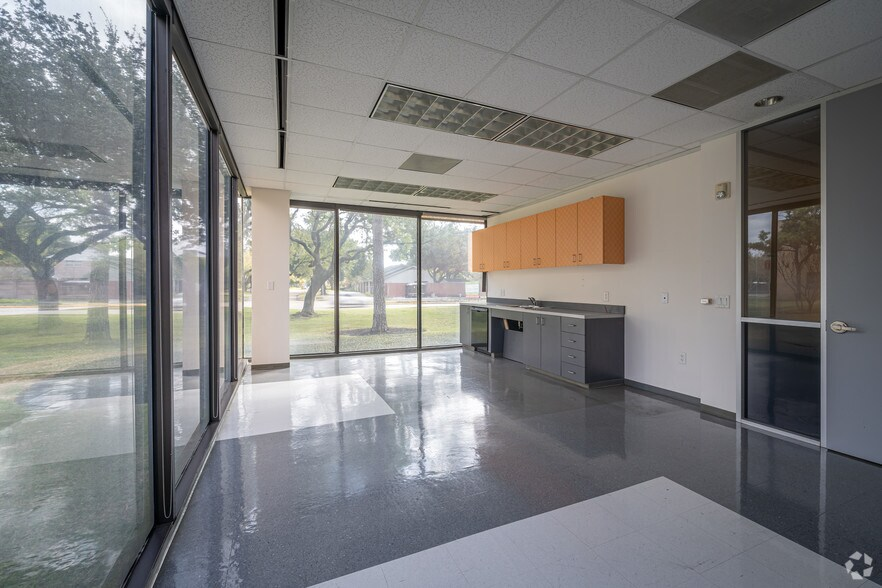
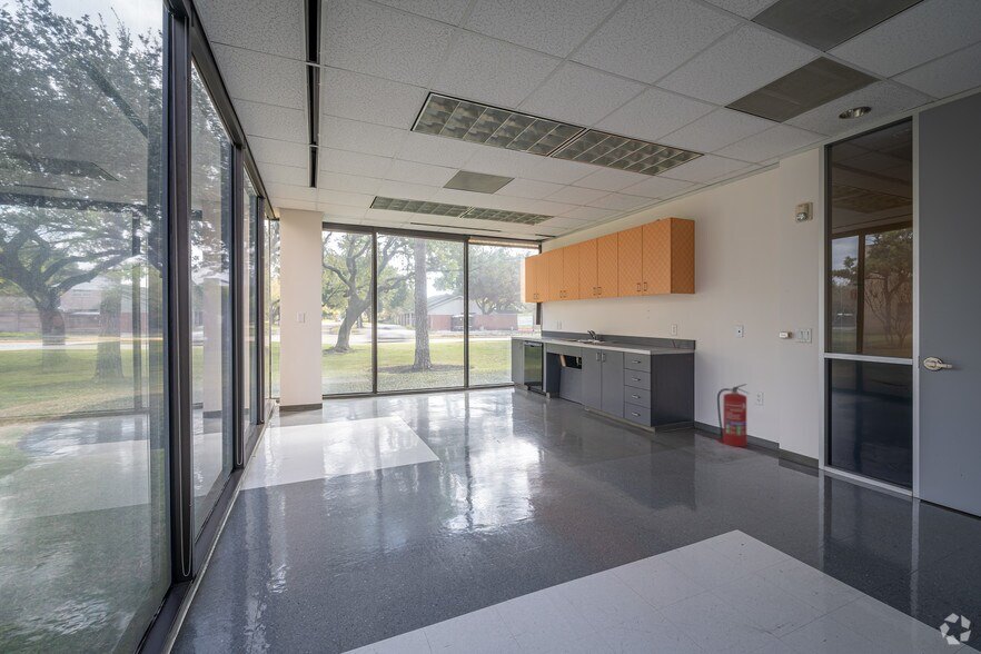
+ fire extinguisher (733, 413)
